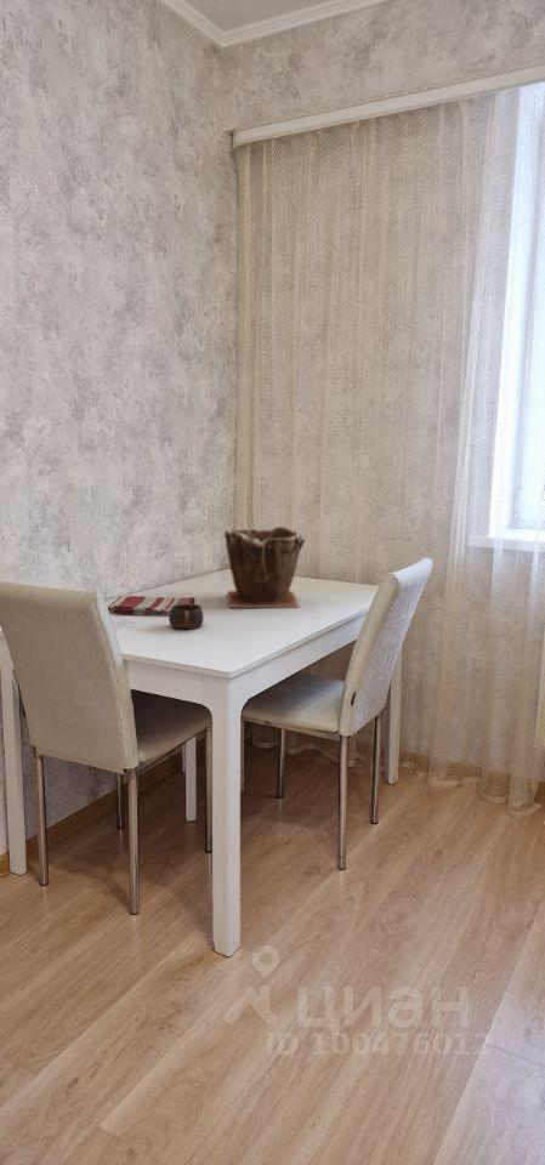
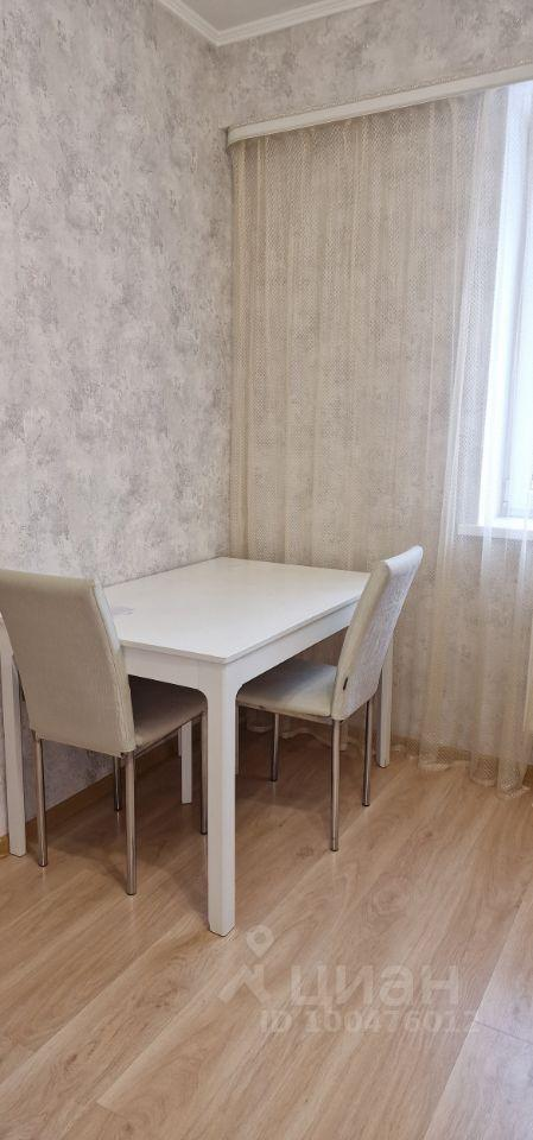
- dish towel (151, 604)
- cup (184, 616)
- plant pot (262, 564)
